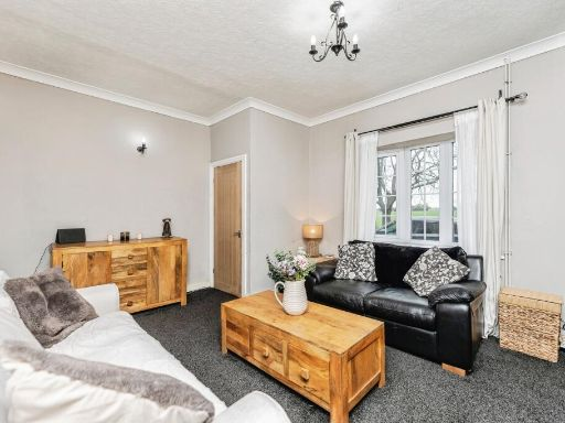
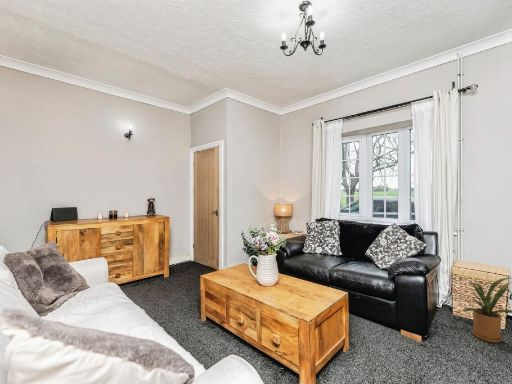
+ house plant (485, 304)
